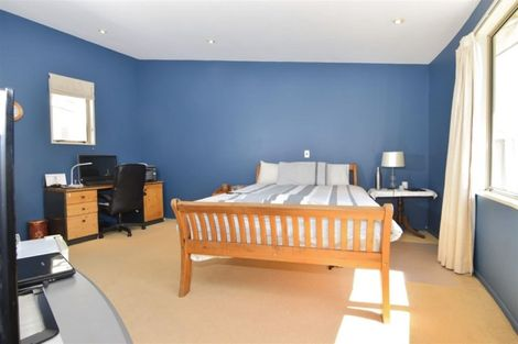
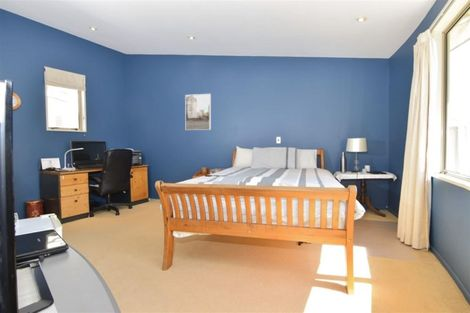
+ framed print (198, 112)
